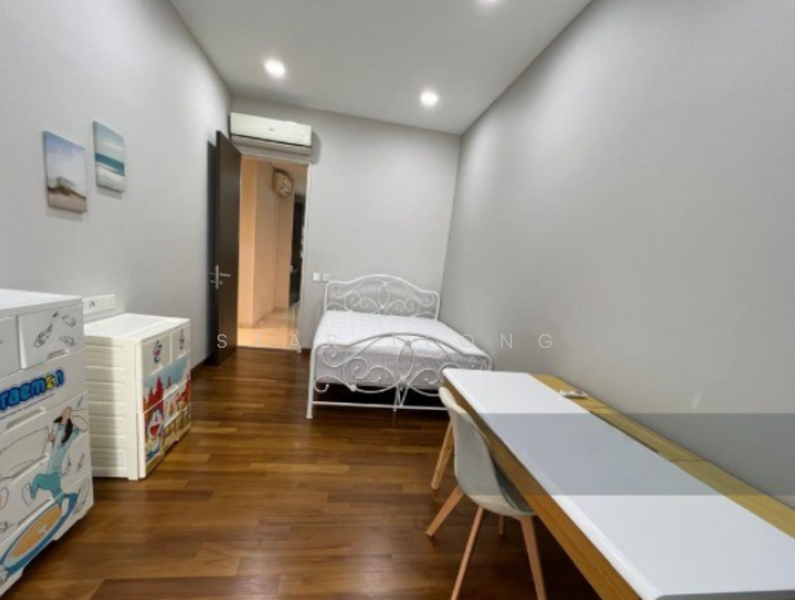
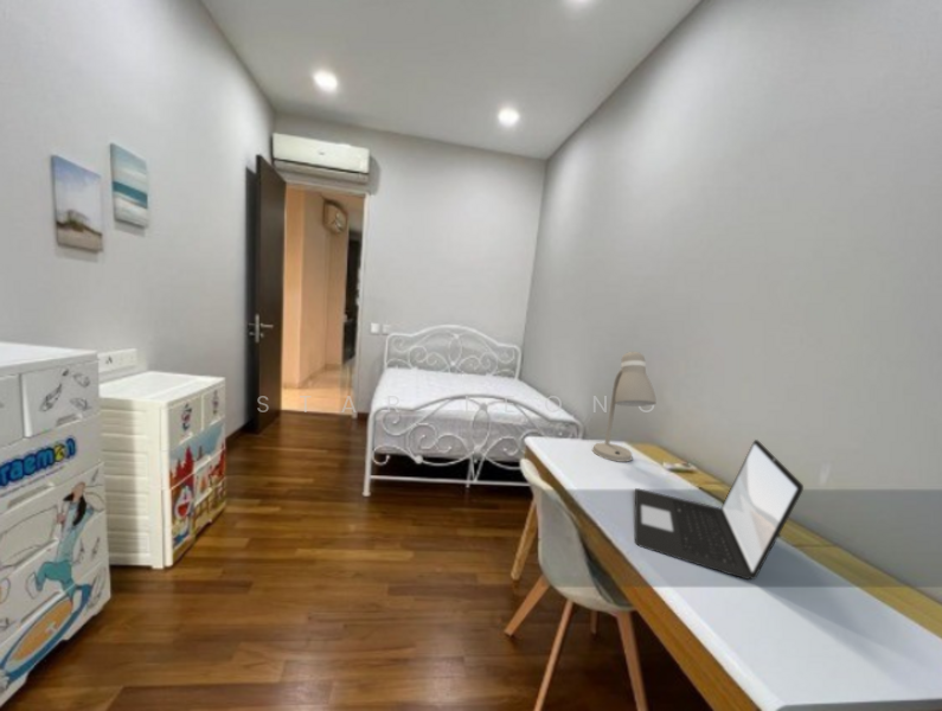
+ laptop (698, 502)
+ desk lamp (626, 405)
